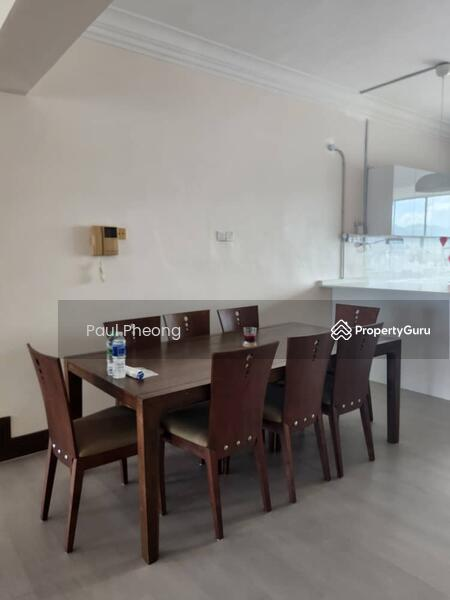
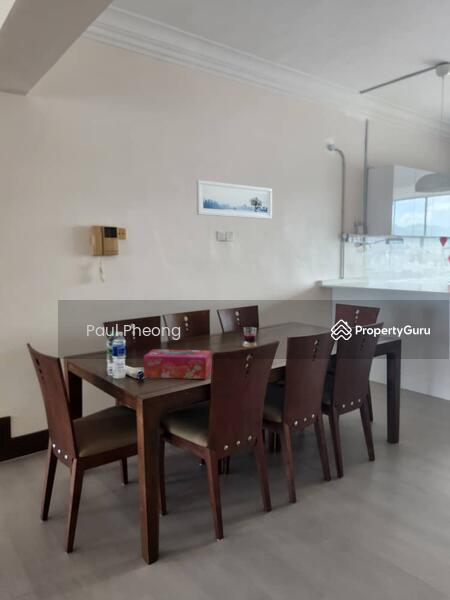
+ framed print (236, 200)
+ tissue box (178, 363)
